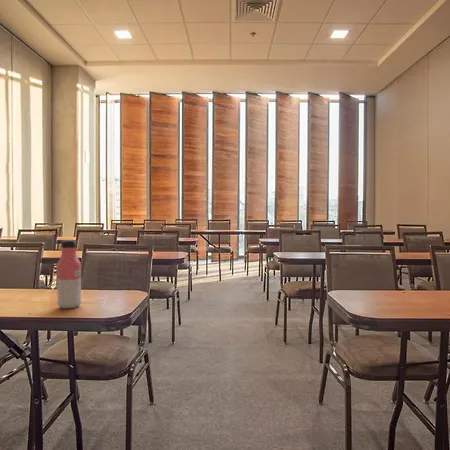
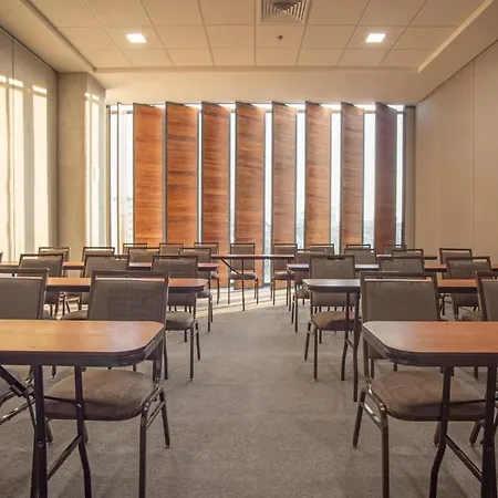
- water bottle (69, 273)
